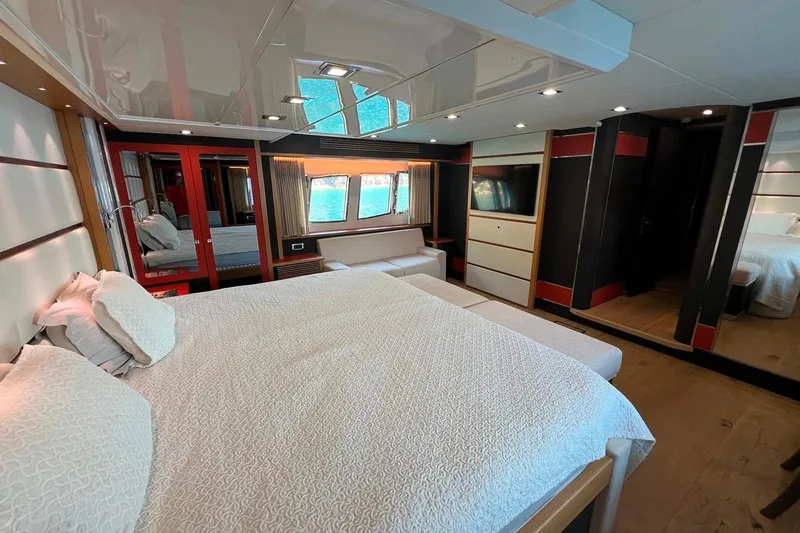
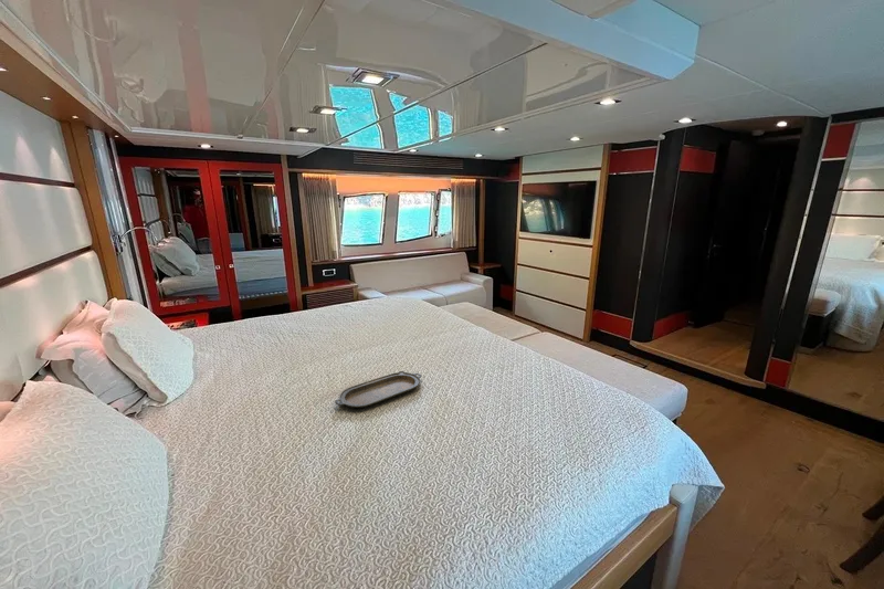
+ serving tray (381, 389)
